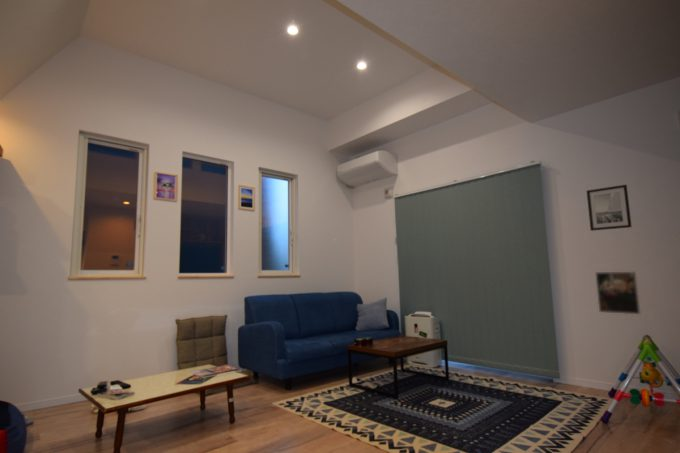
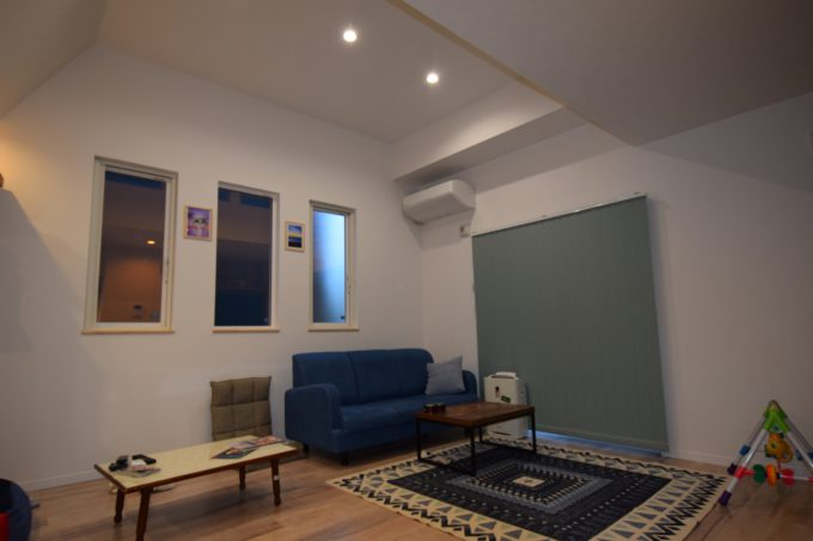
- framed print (617, 292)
- wall art (608, 208)
